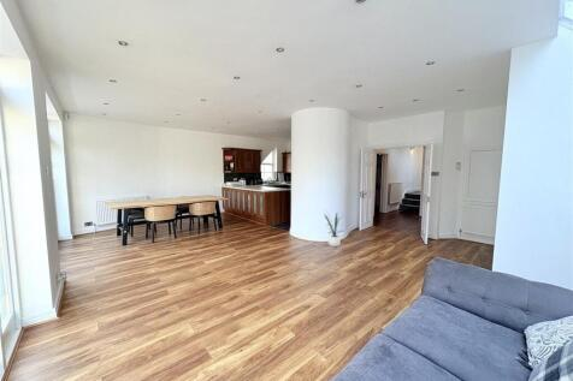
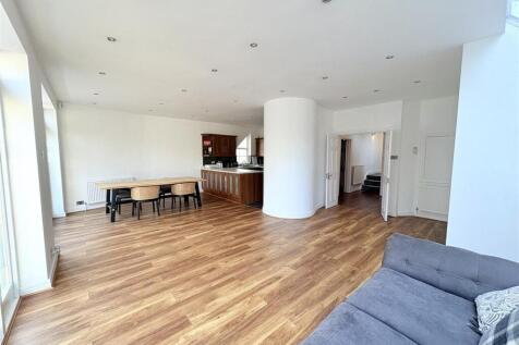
- house plant (331, 226)
